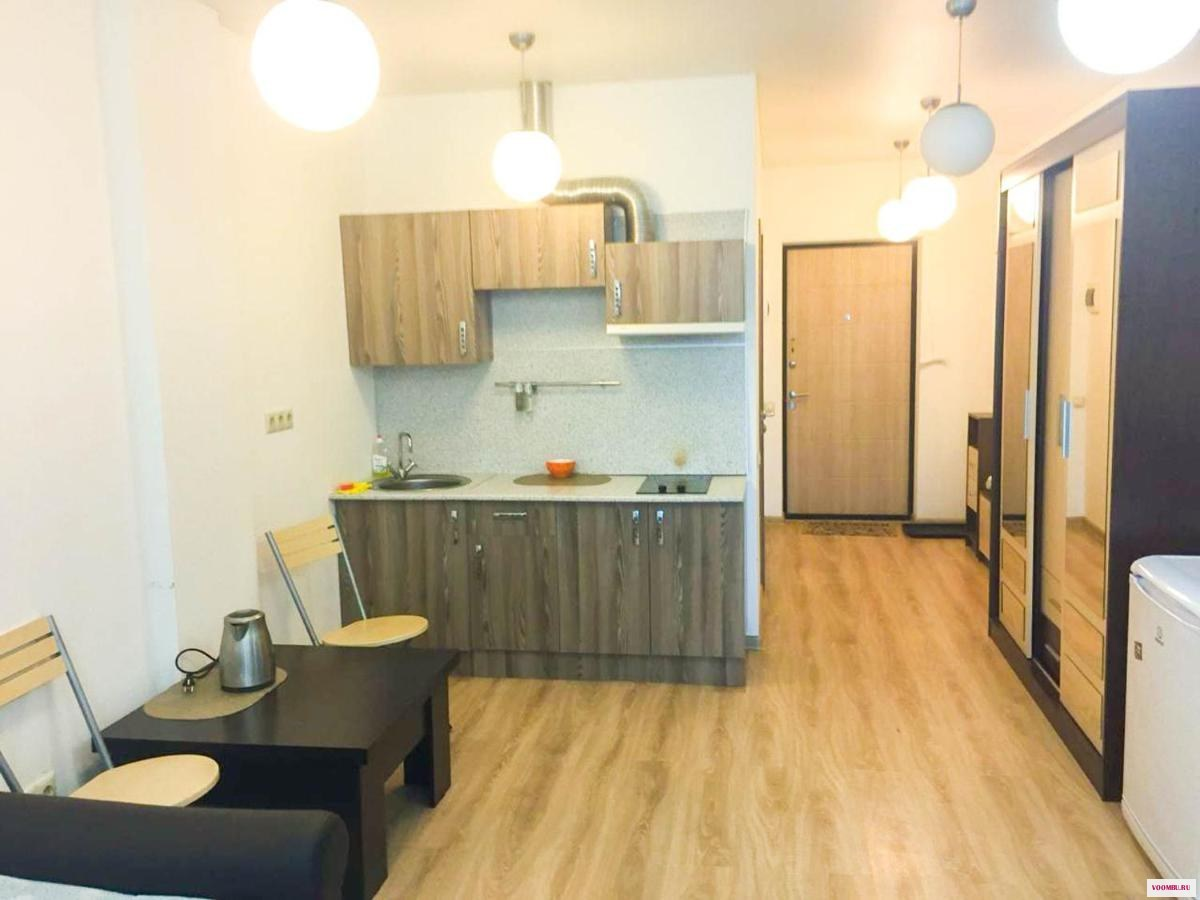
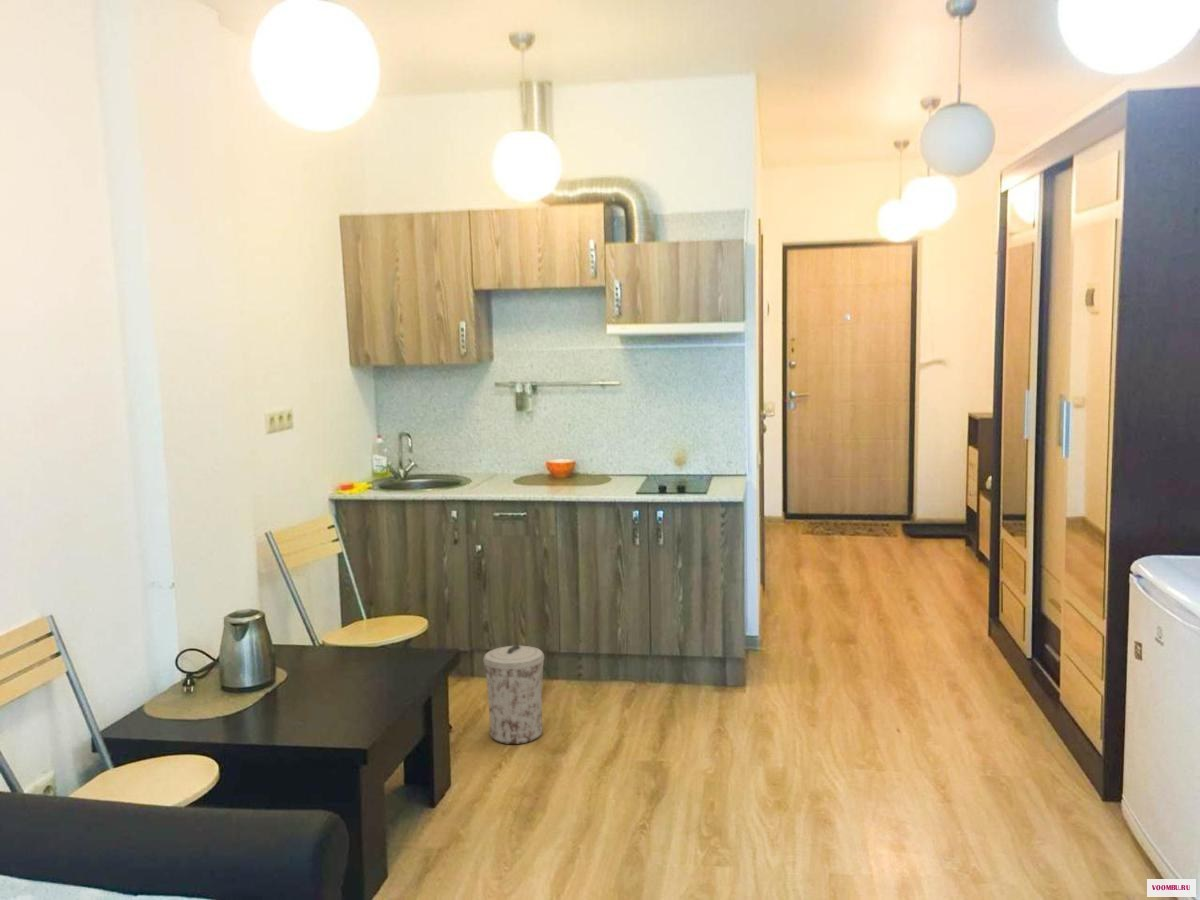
+ trash can (515, 690)
